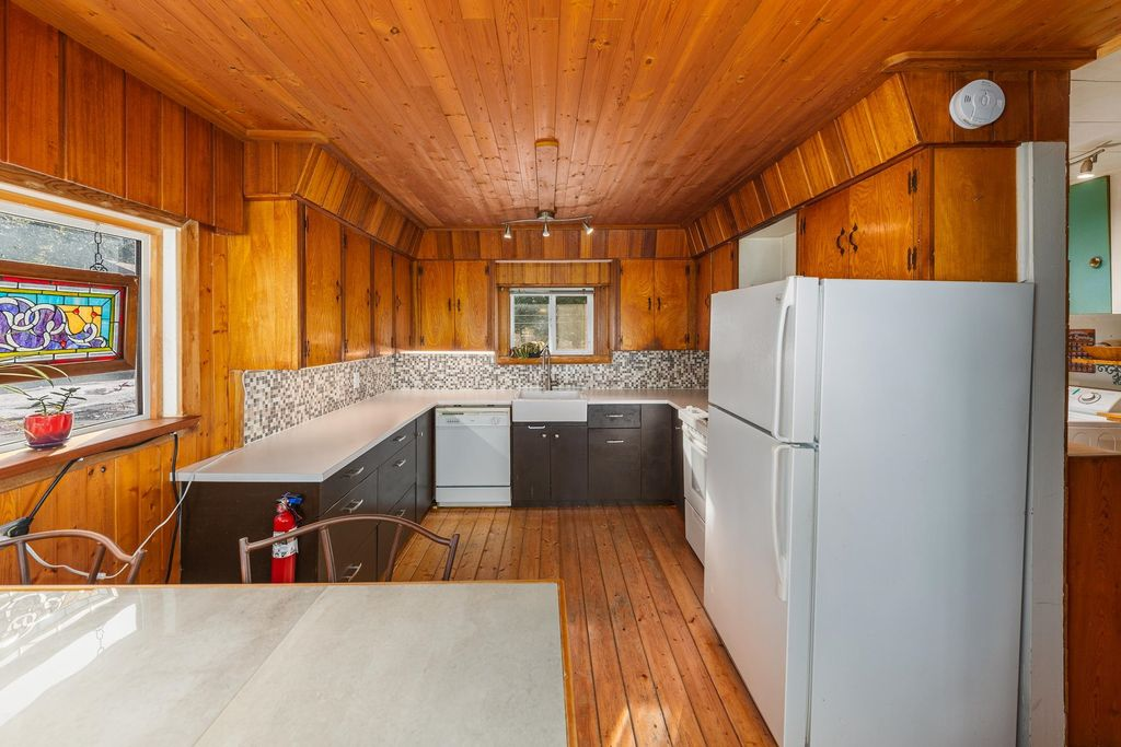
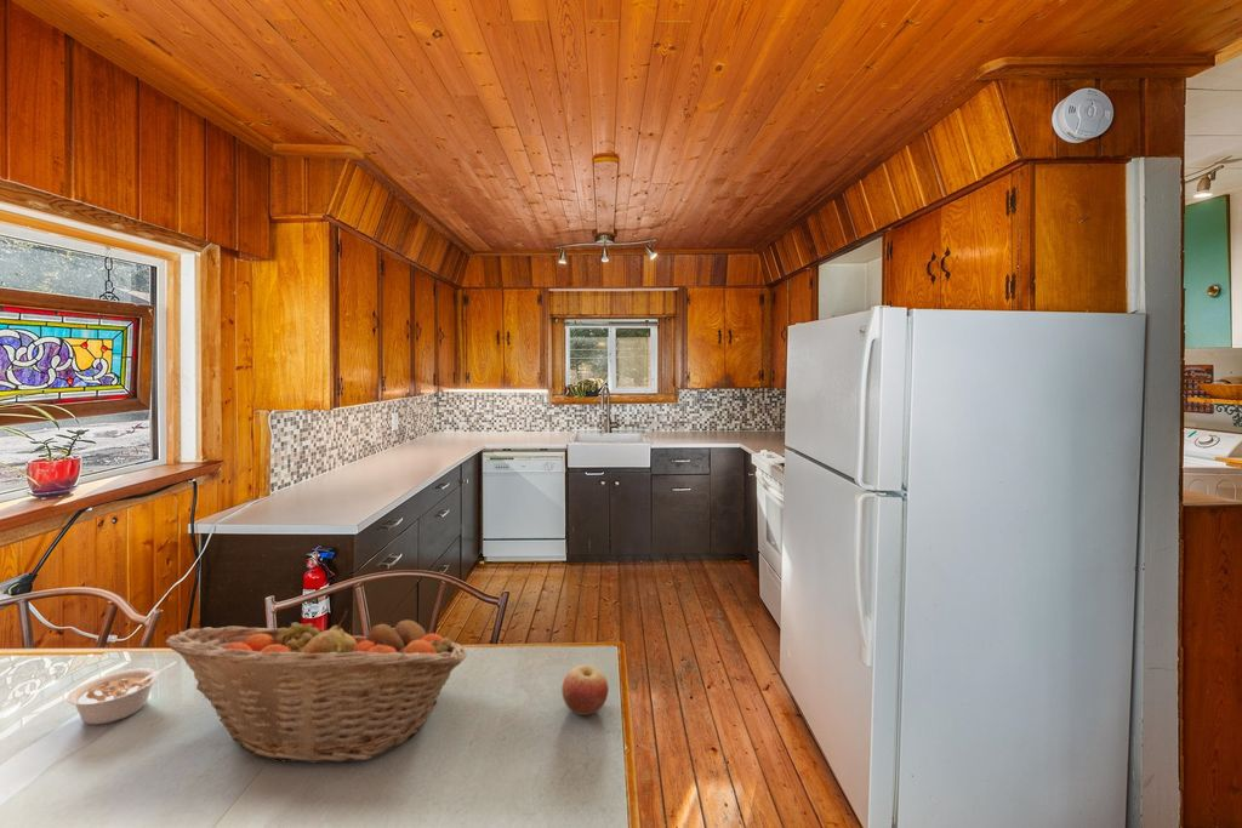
+ legume (118, 693)
+ fruit basket (325, 667)
+ apple (585, 689)
